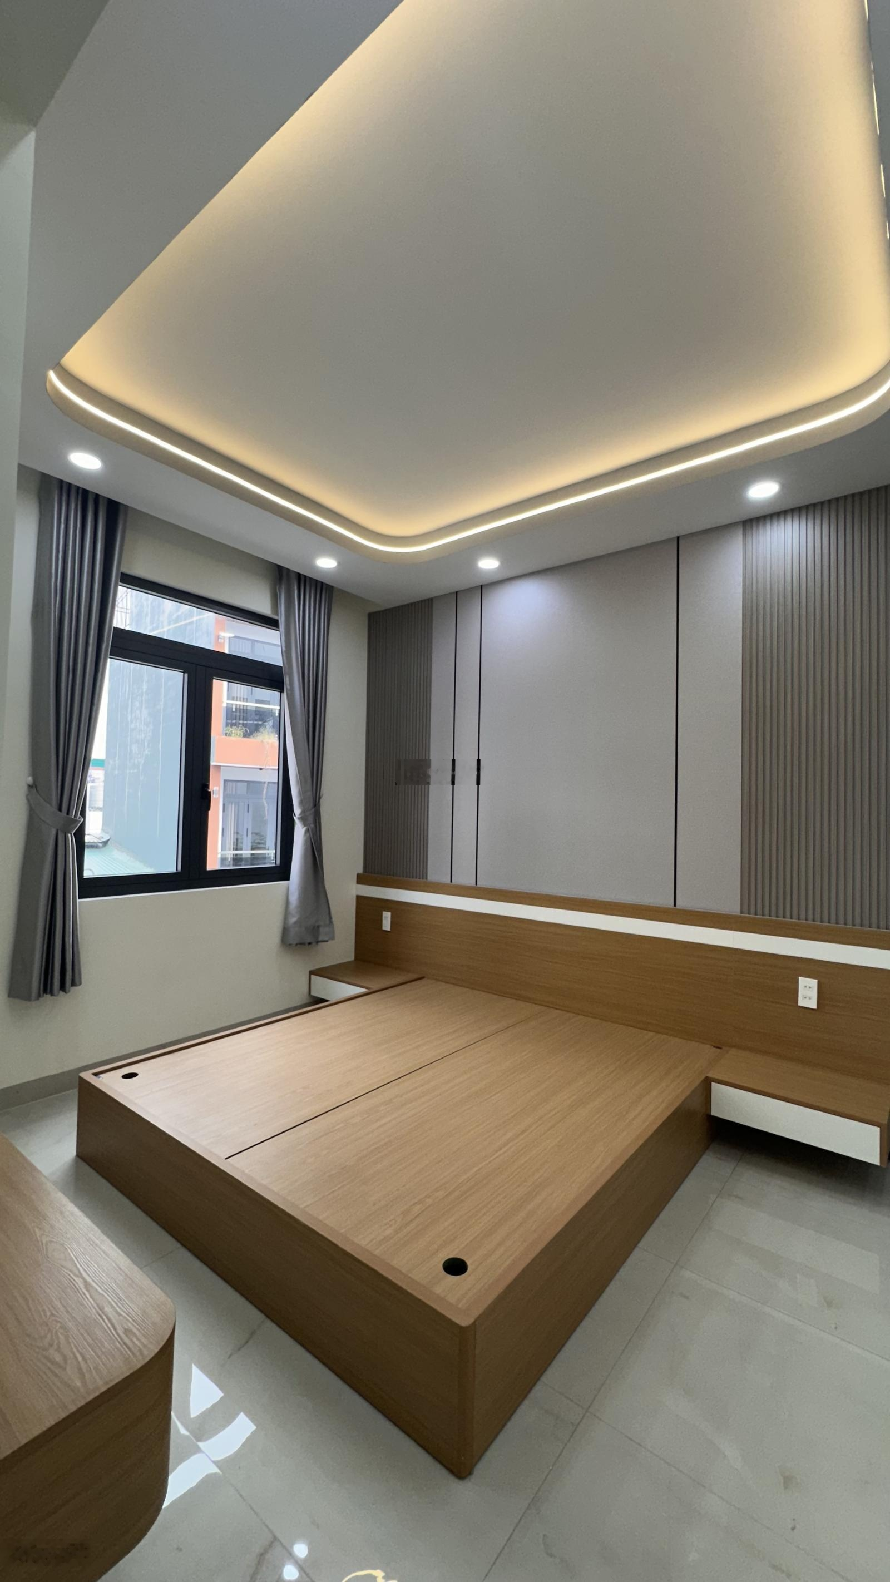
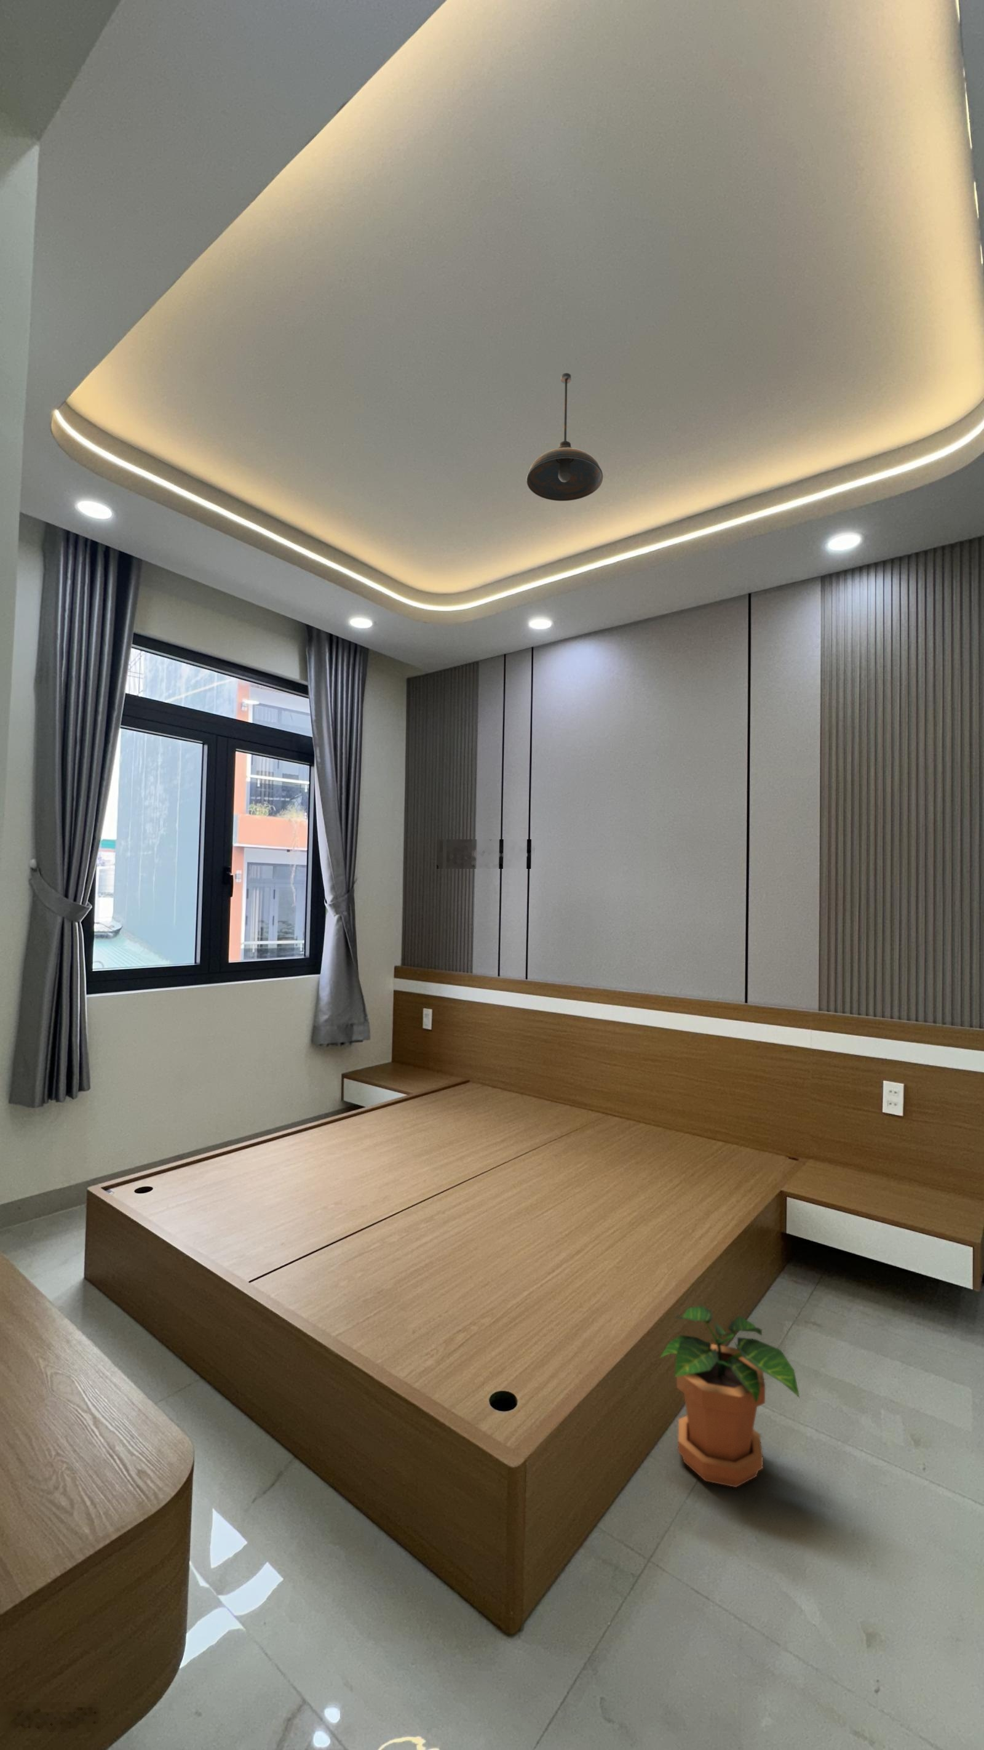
+ pendant light (565, 428)
+ potted plant (728, 1400)
